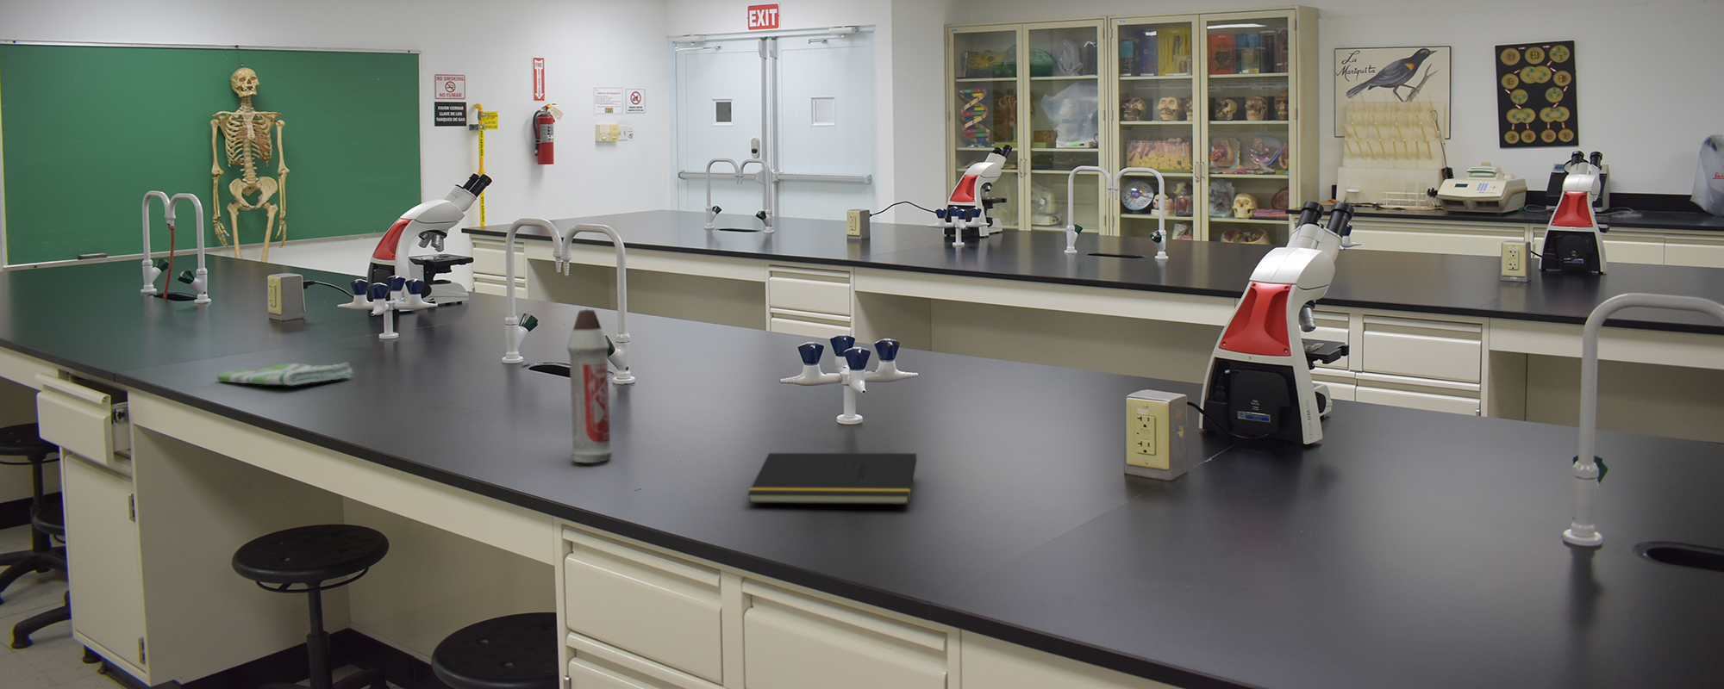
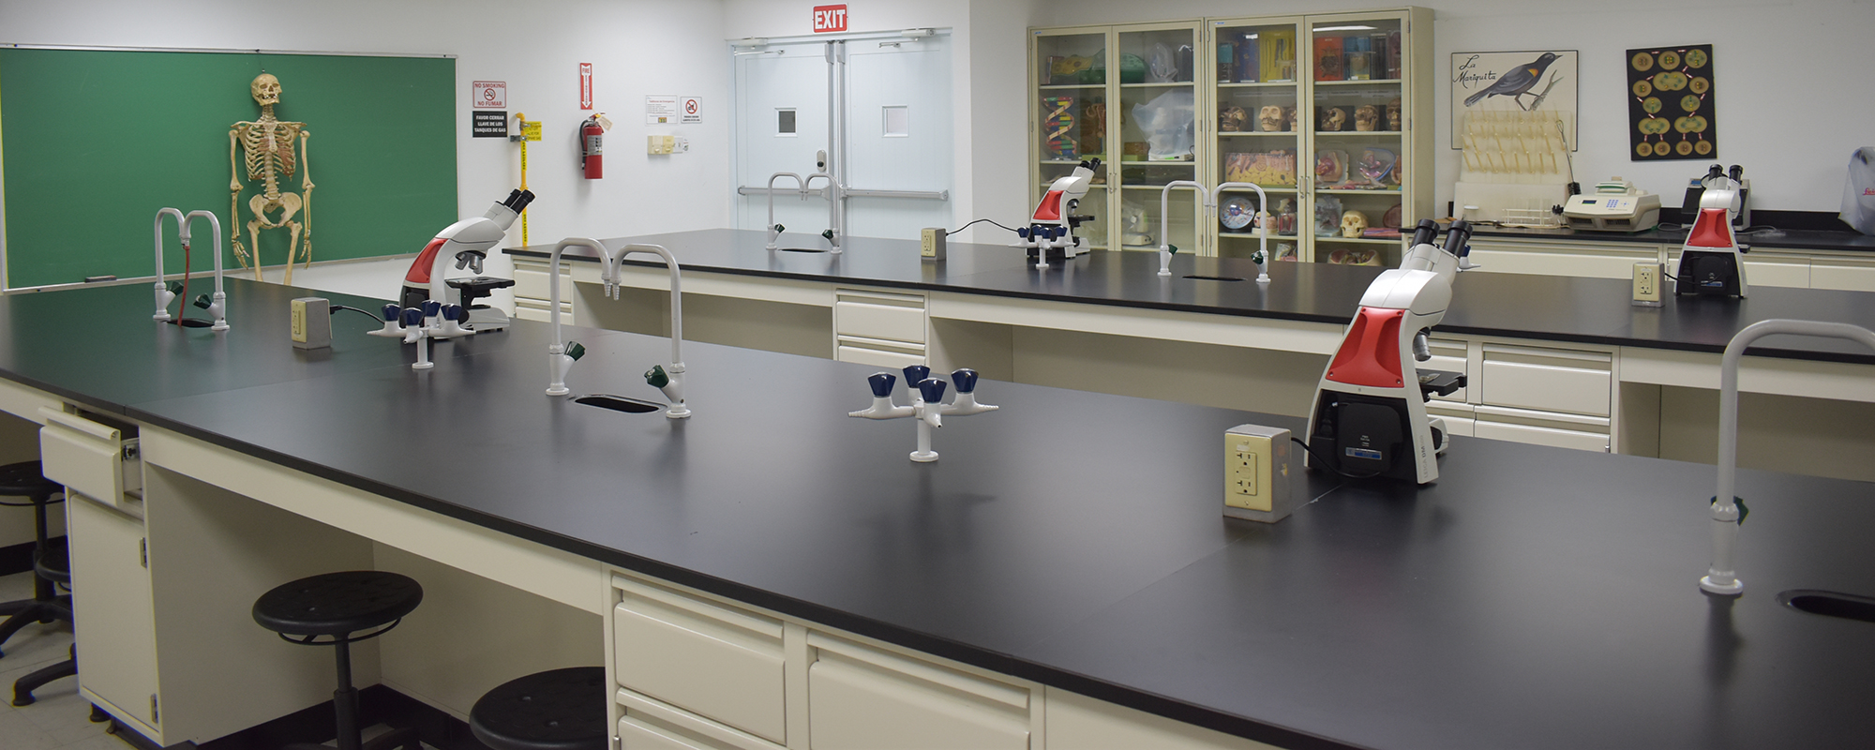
- notepad (836, 477)
- spray bottle (588, 385)
- dish towel (285, 373)
